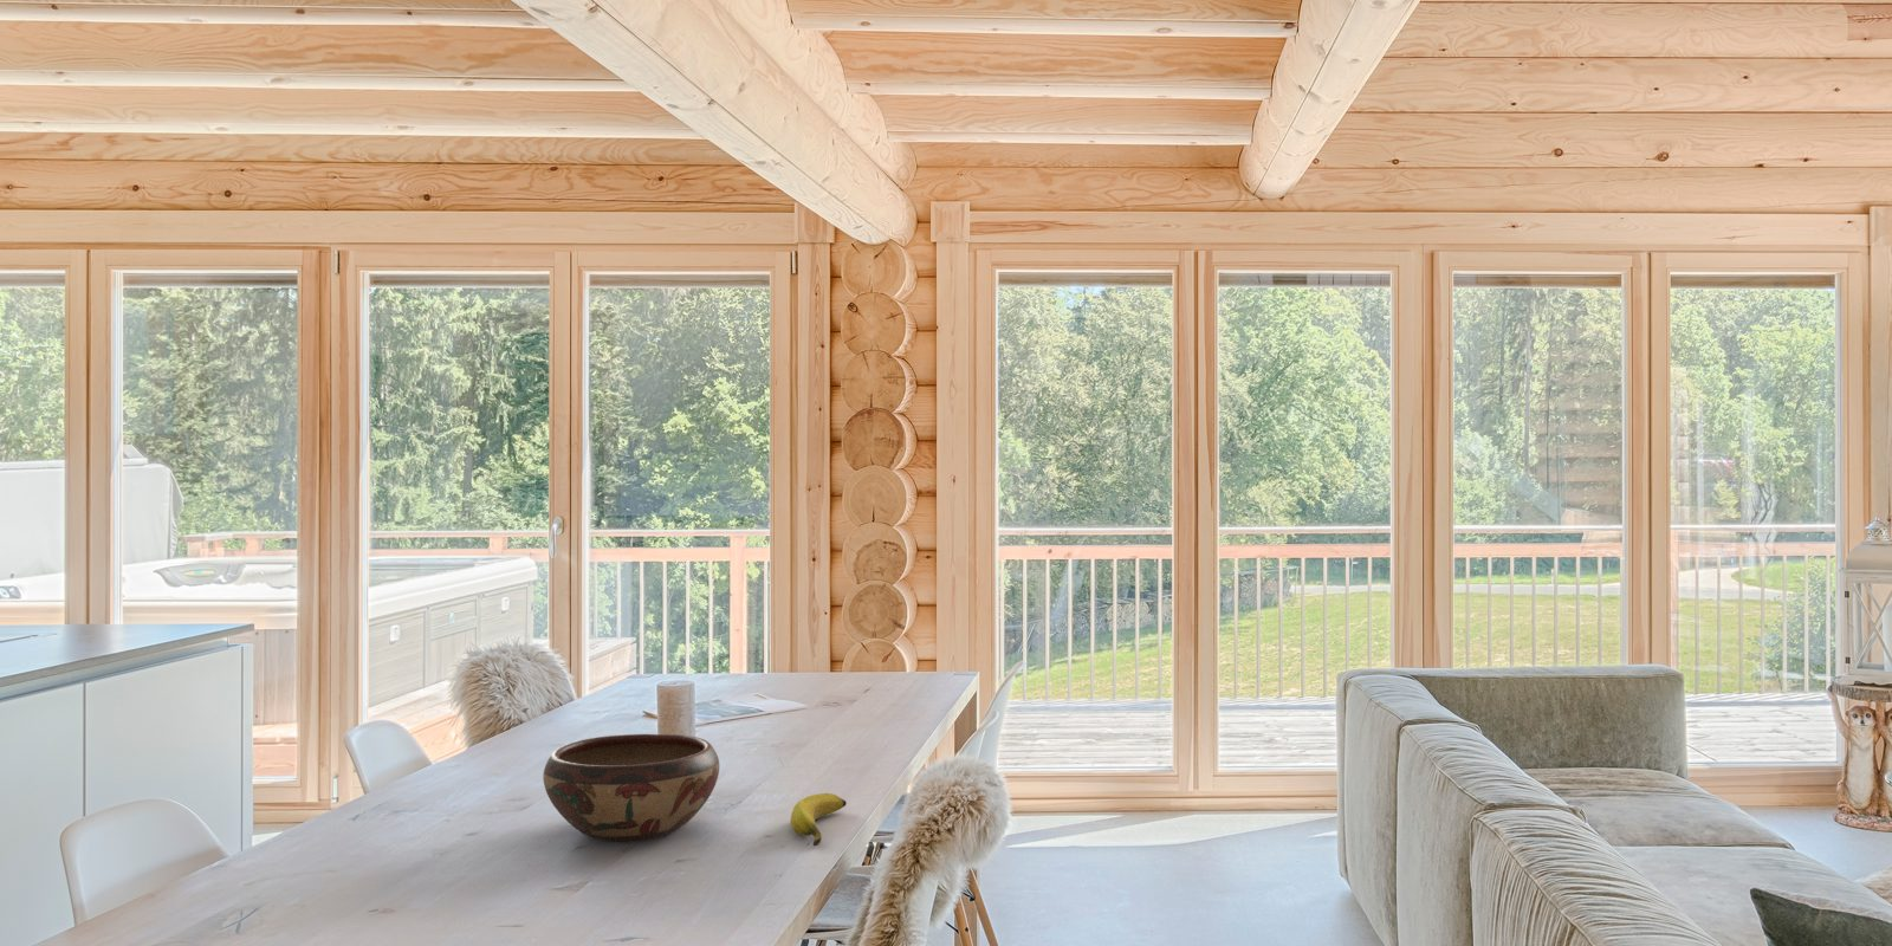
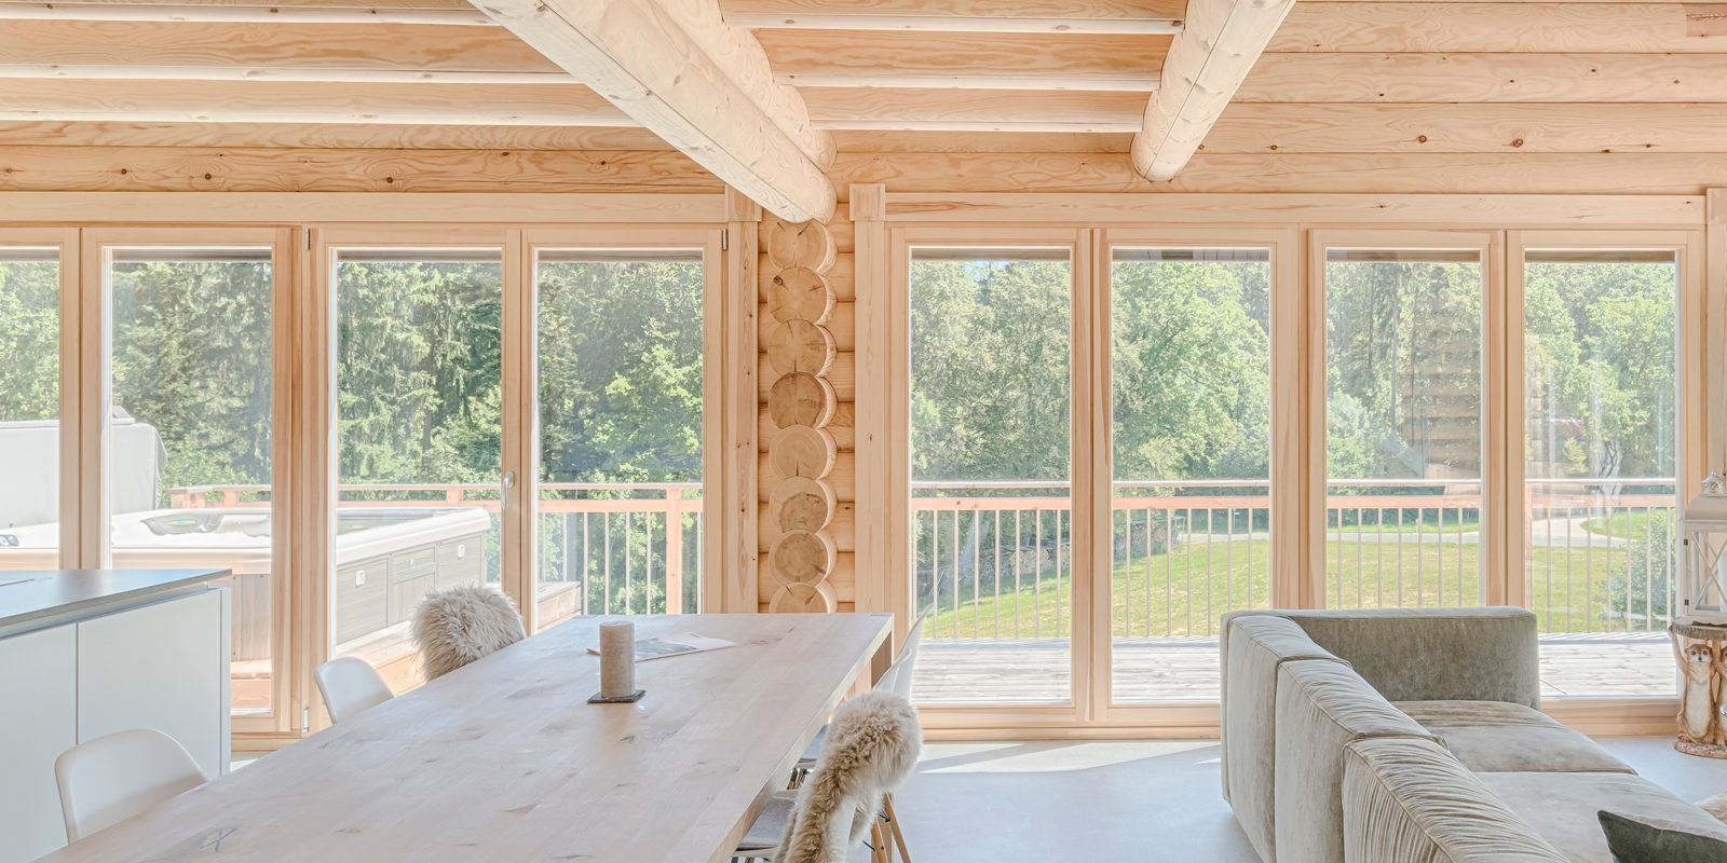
- banana (814, 813)
- decorative bowl (632, 788)
